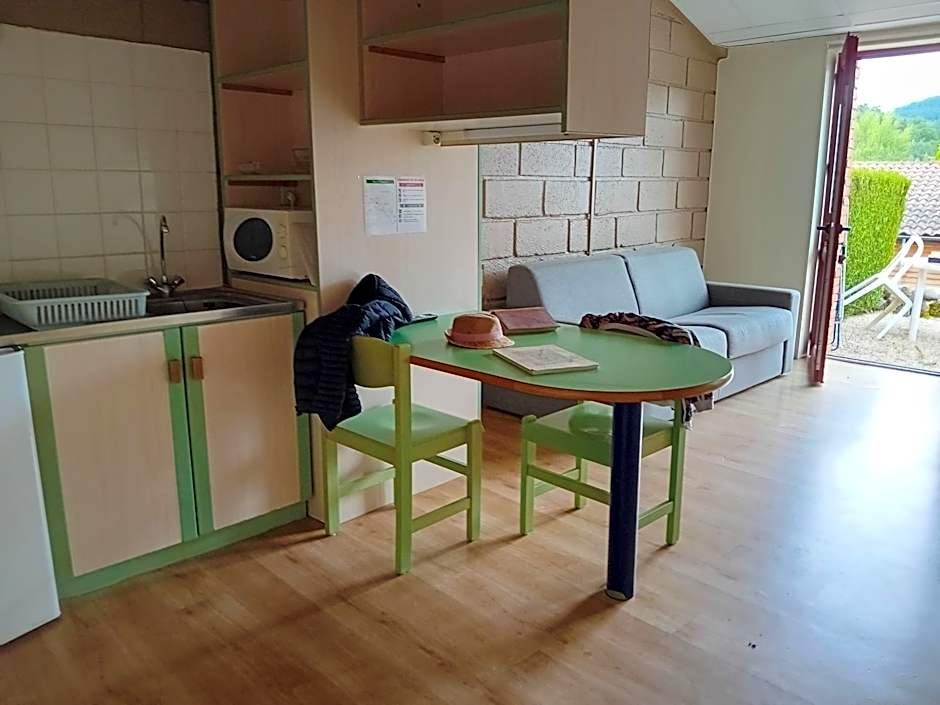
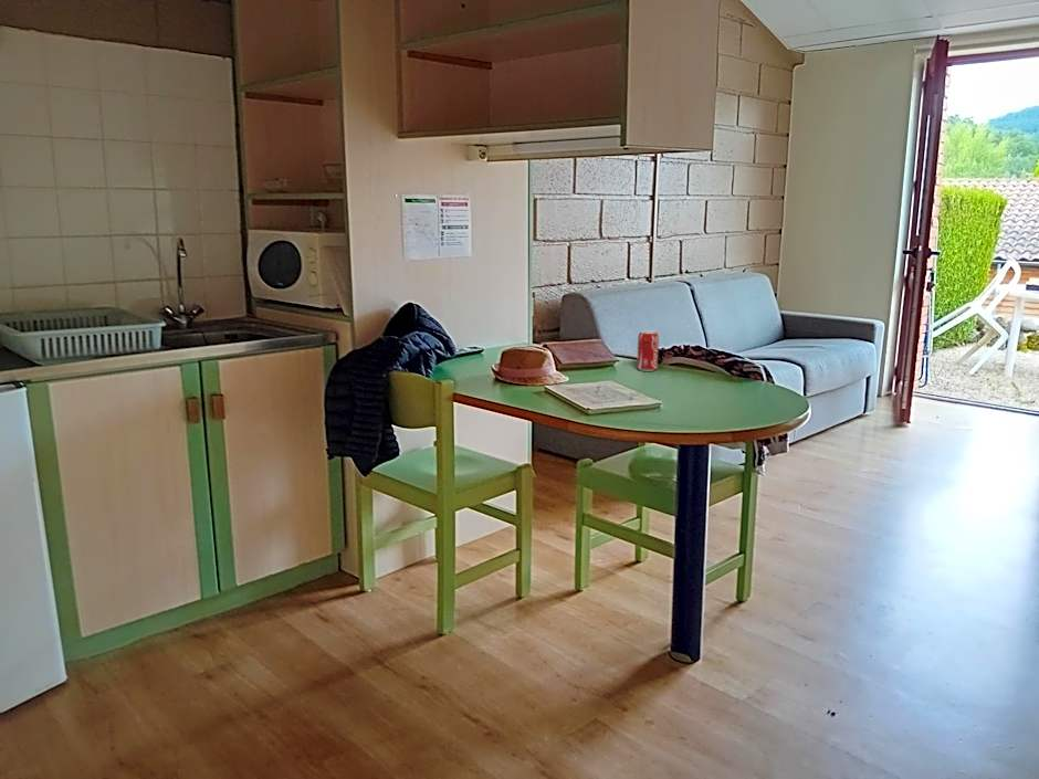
+ beverage can (648, 350)
